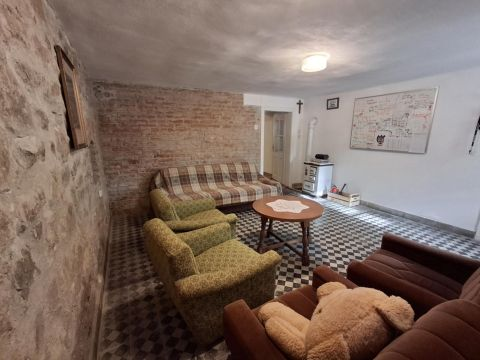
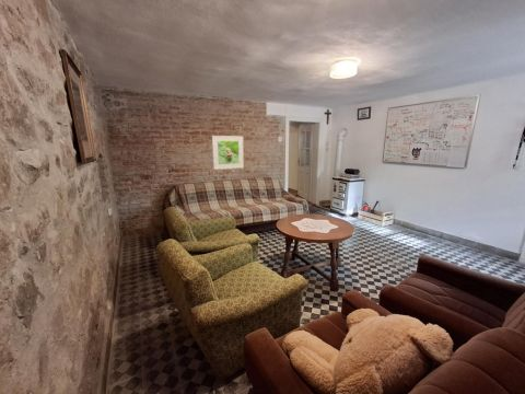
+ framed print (228, 152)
